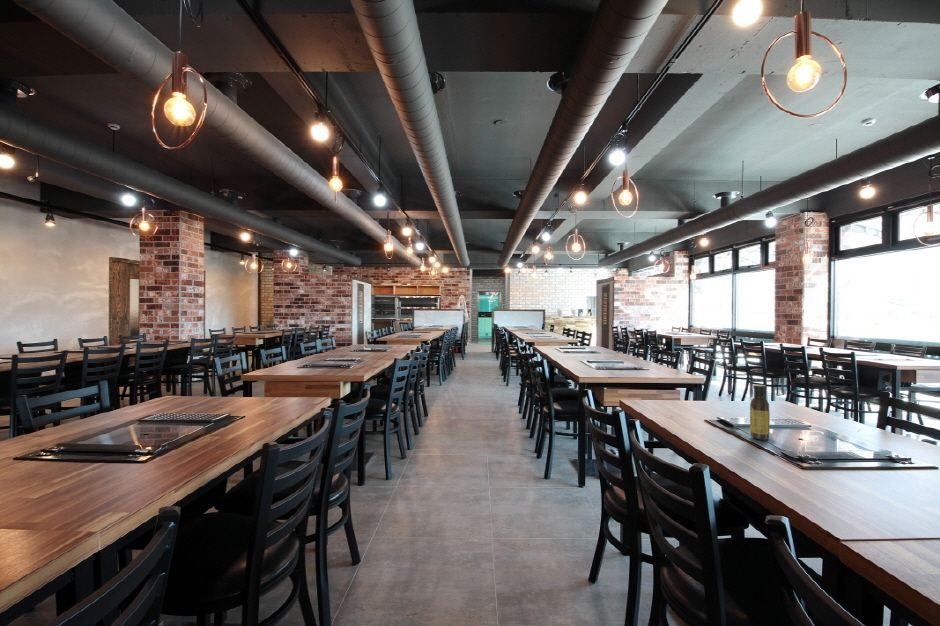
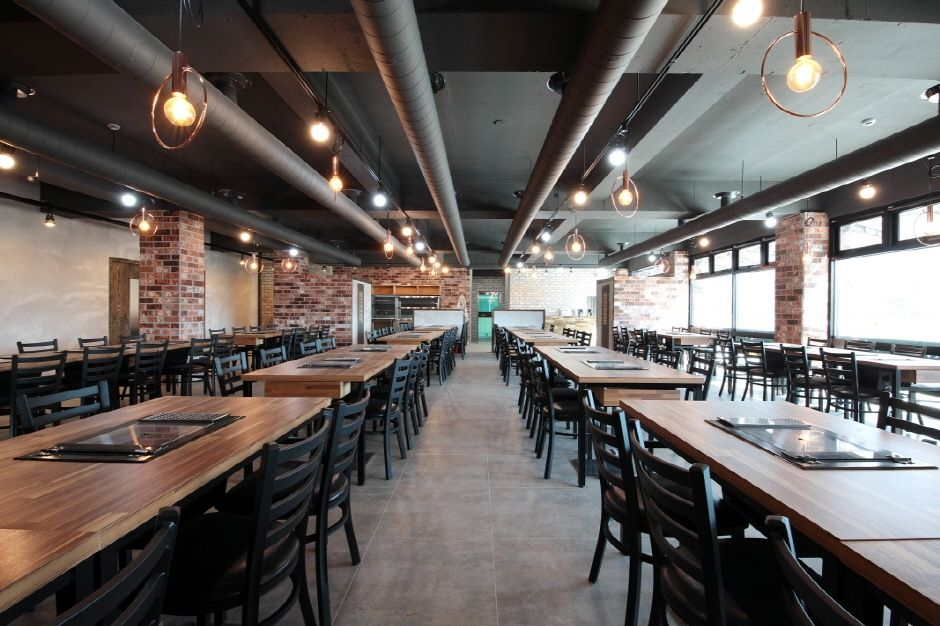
- sauce bottle (759, 411)
